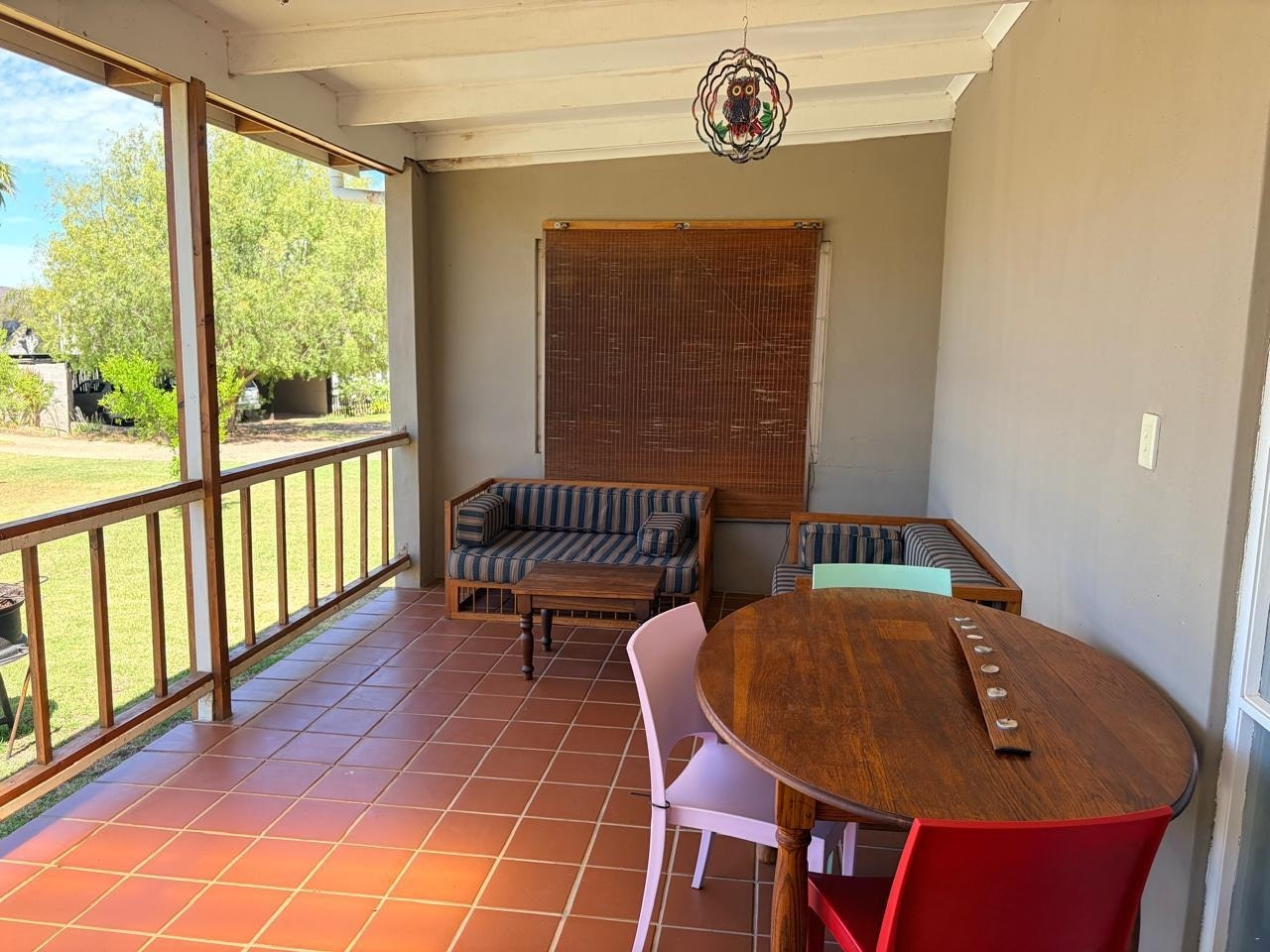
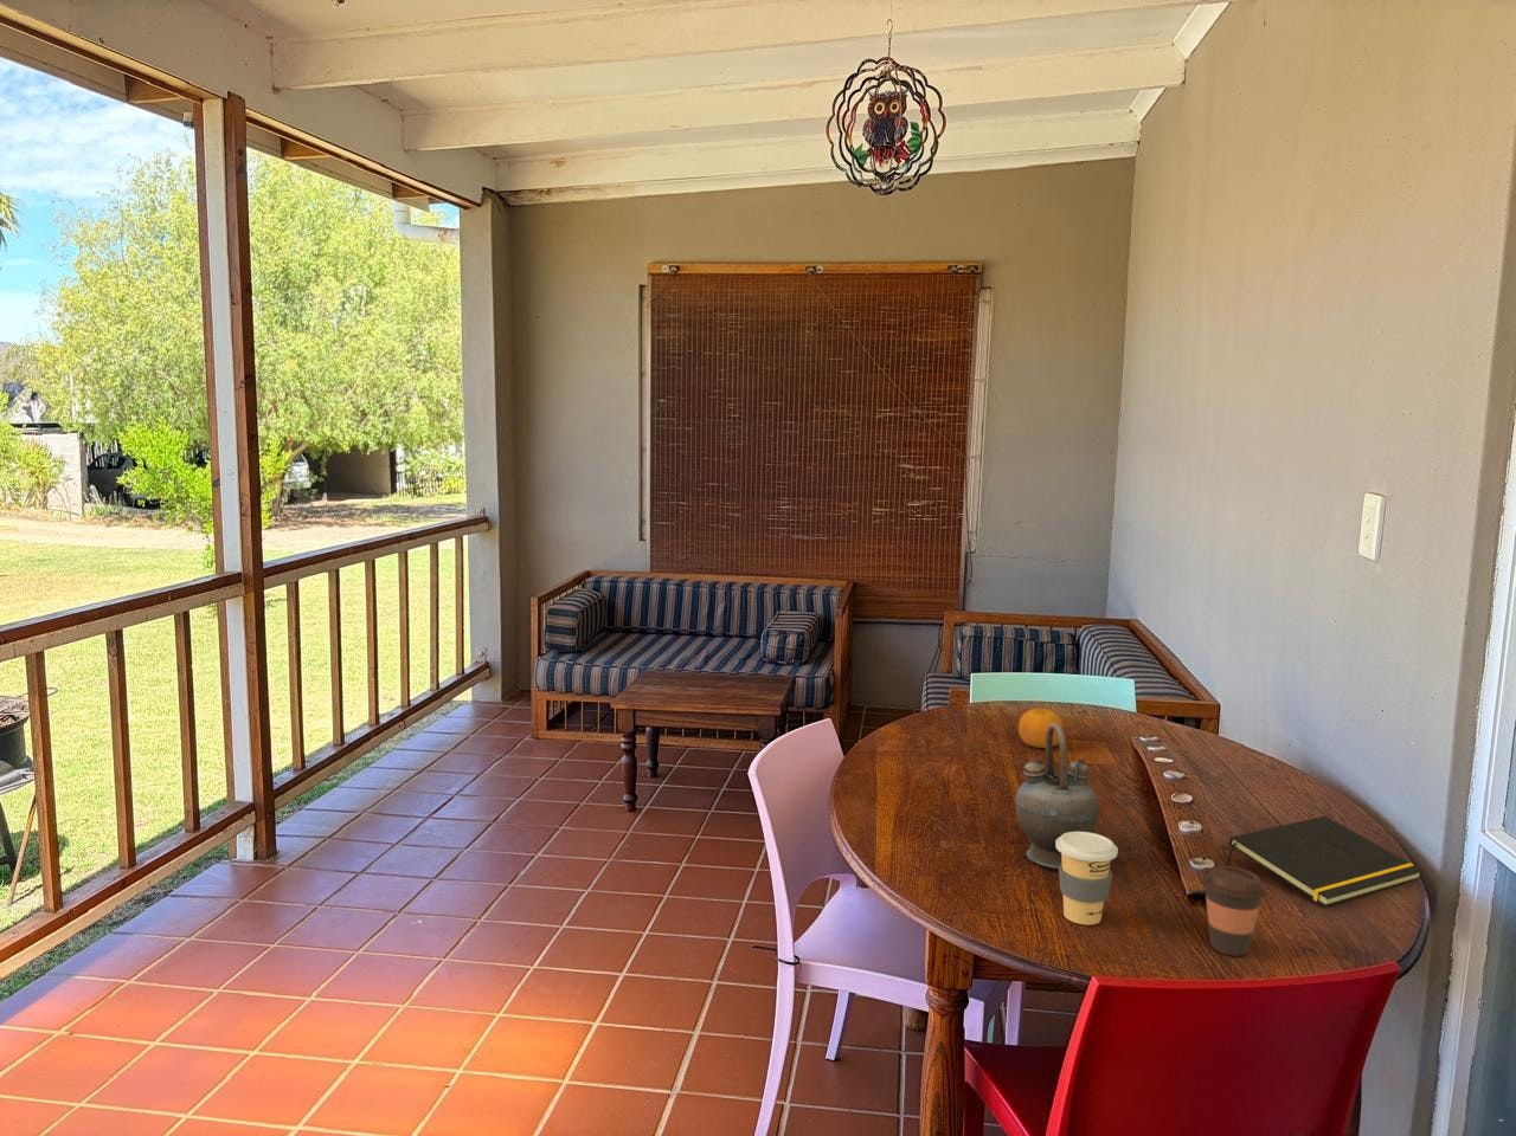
+ notepad (1324, 857)
+ coffee cup (1084, 878)
+ coffee cup (1232, 912)
+ teapot (1054, 789)
+ fruit (1040, 723)
